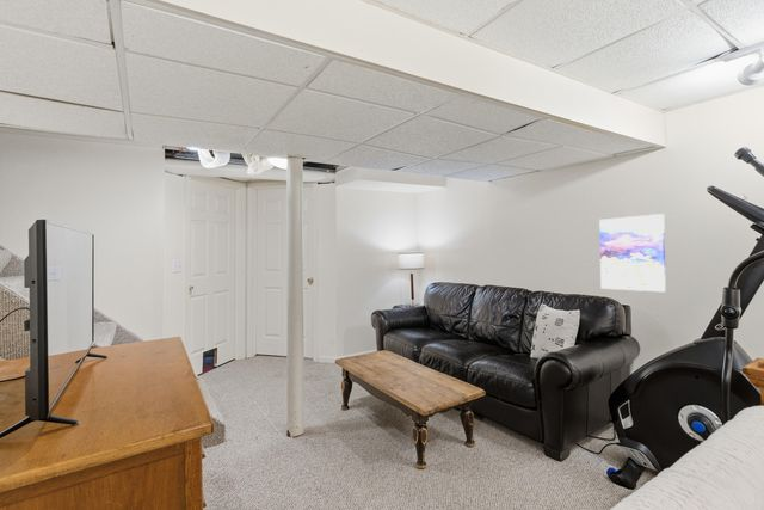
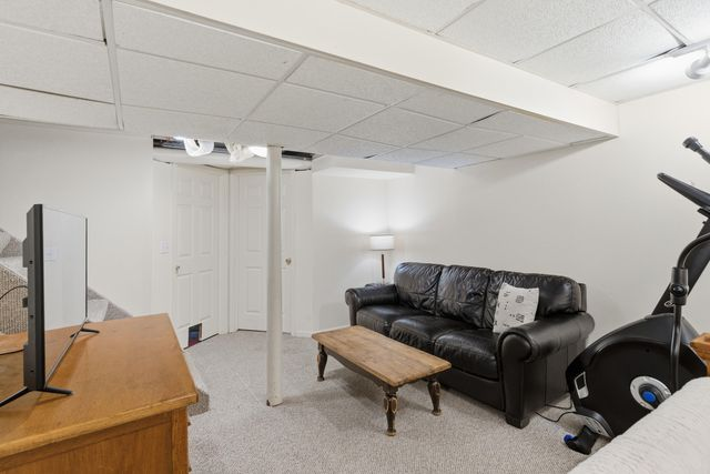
- wall art (630, 253)
